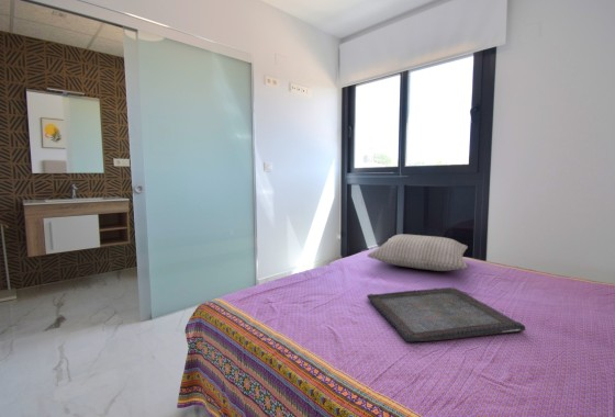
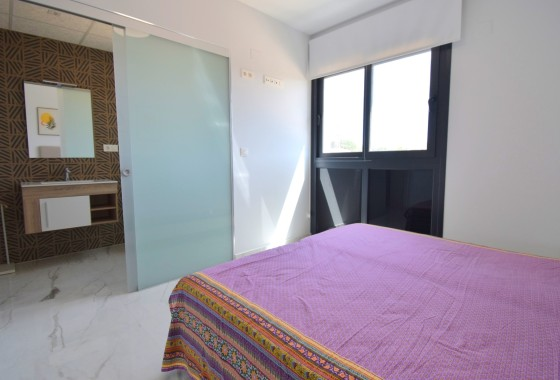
- serving tray (435, 309)
- pillow (420, 250)
